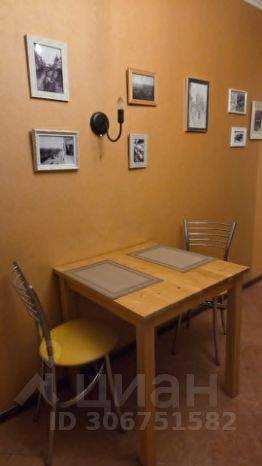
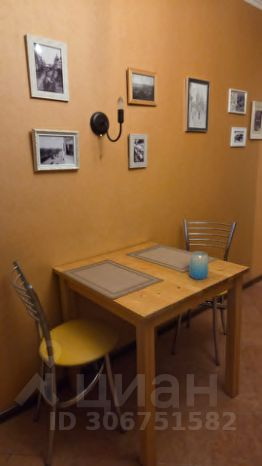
+ cup (198, 265)
